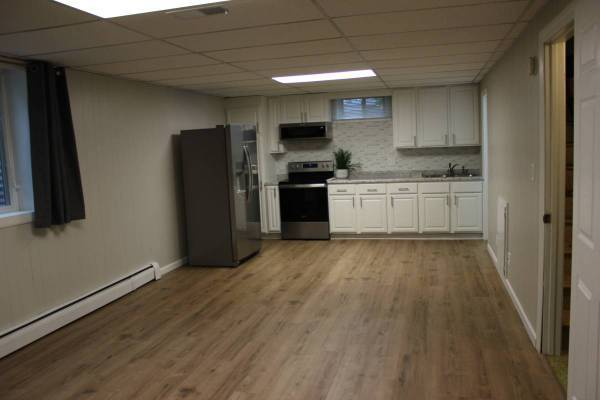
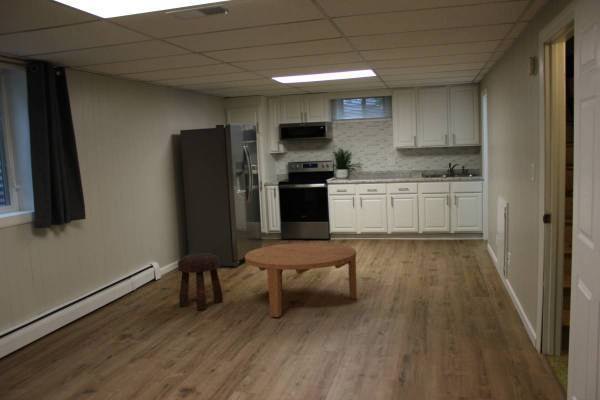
+ coffee table (300, 273)
+ stool (200, 279)
